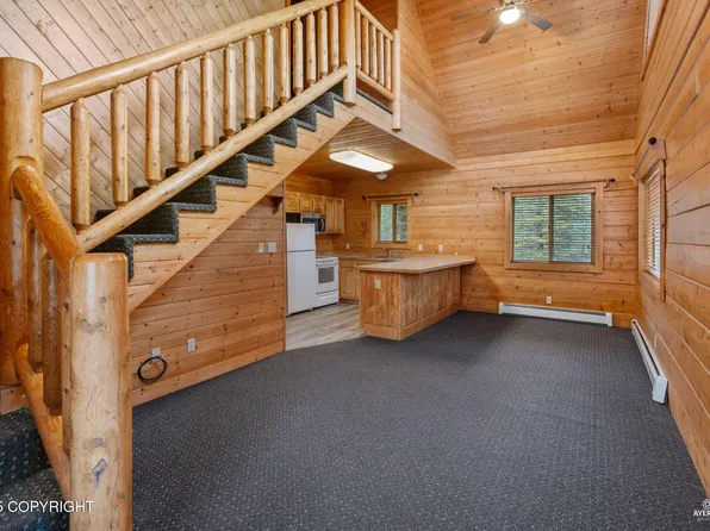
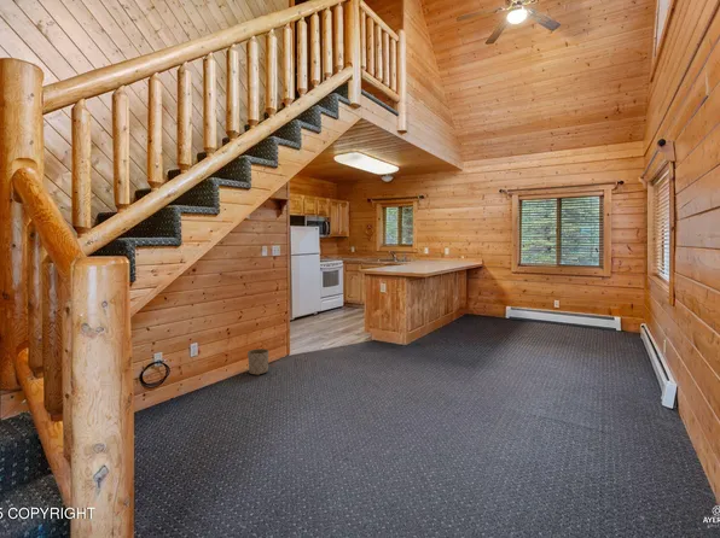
+ planter (257, 361)
